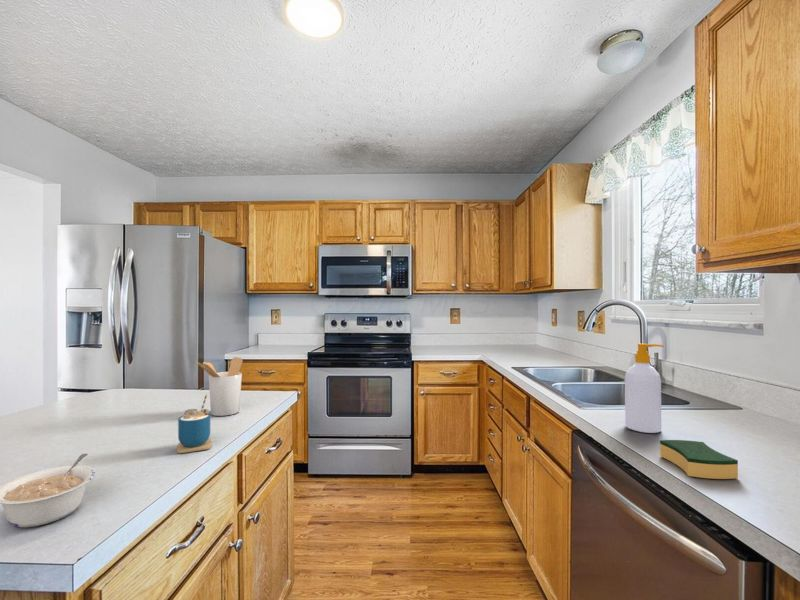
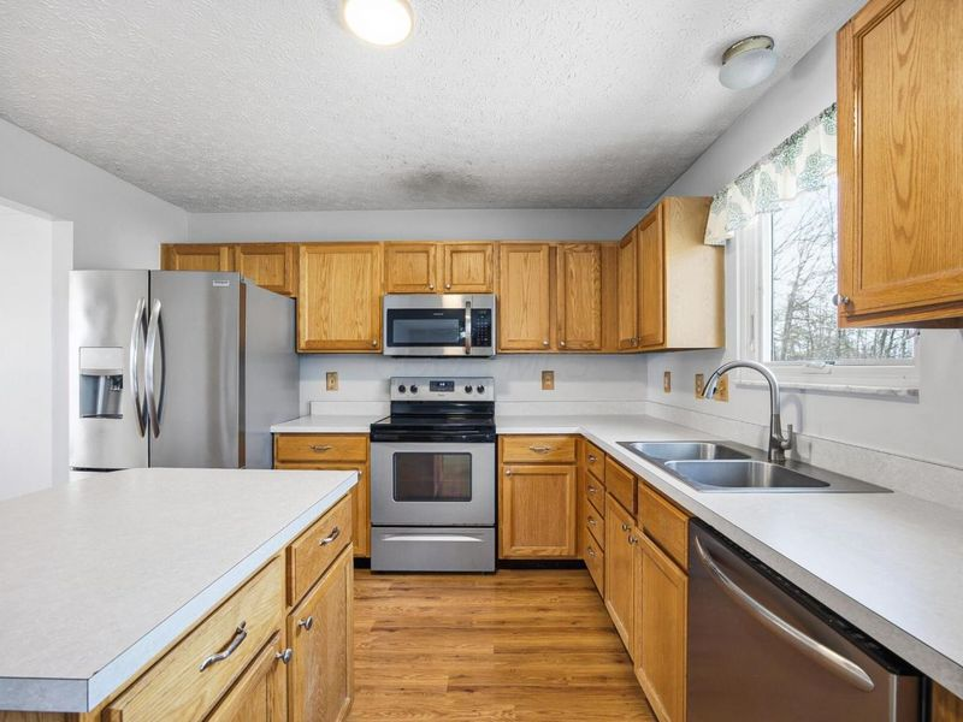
- legume (46, 492)
- cup (194, 421)
- utensil holder (218, 385)
- sponge (696, 458)
- soap bottle (644, 386)
